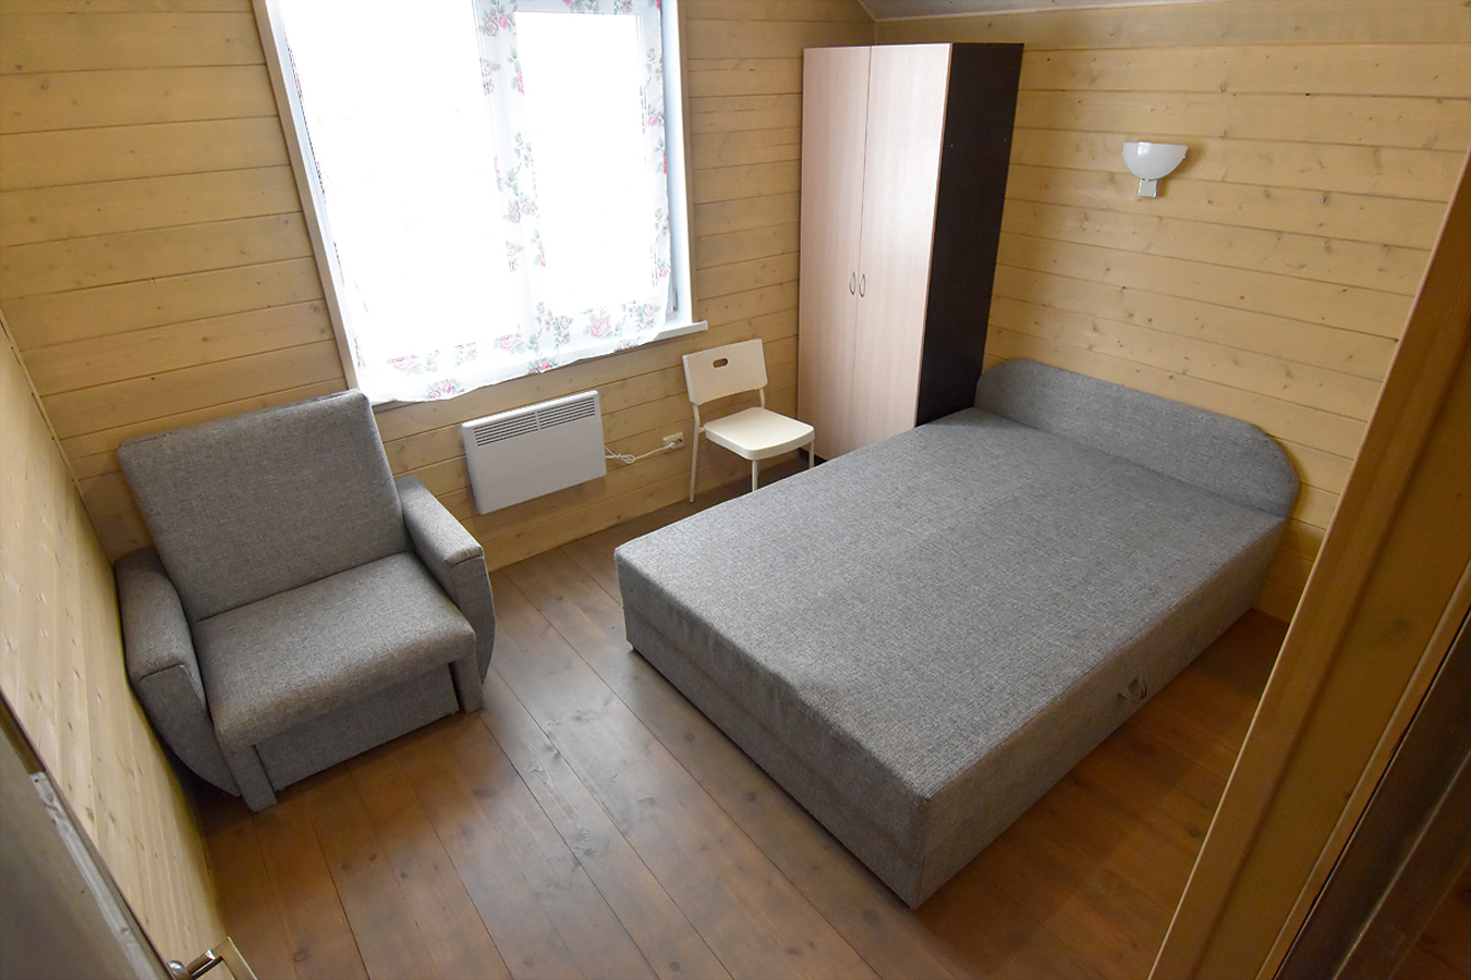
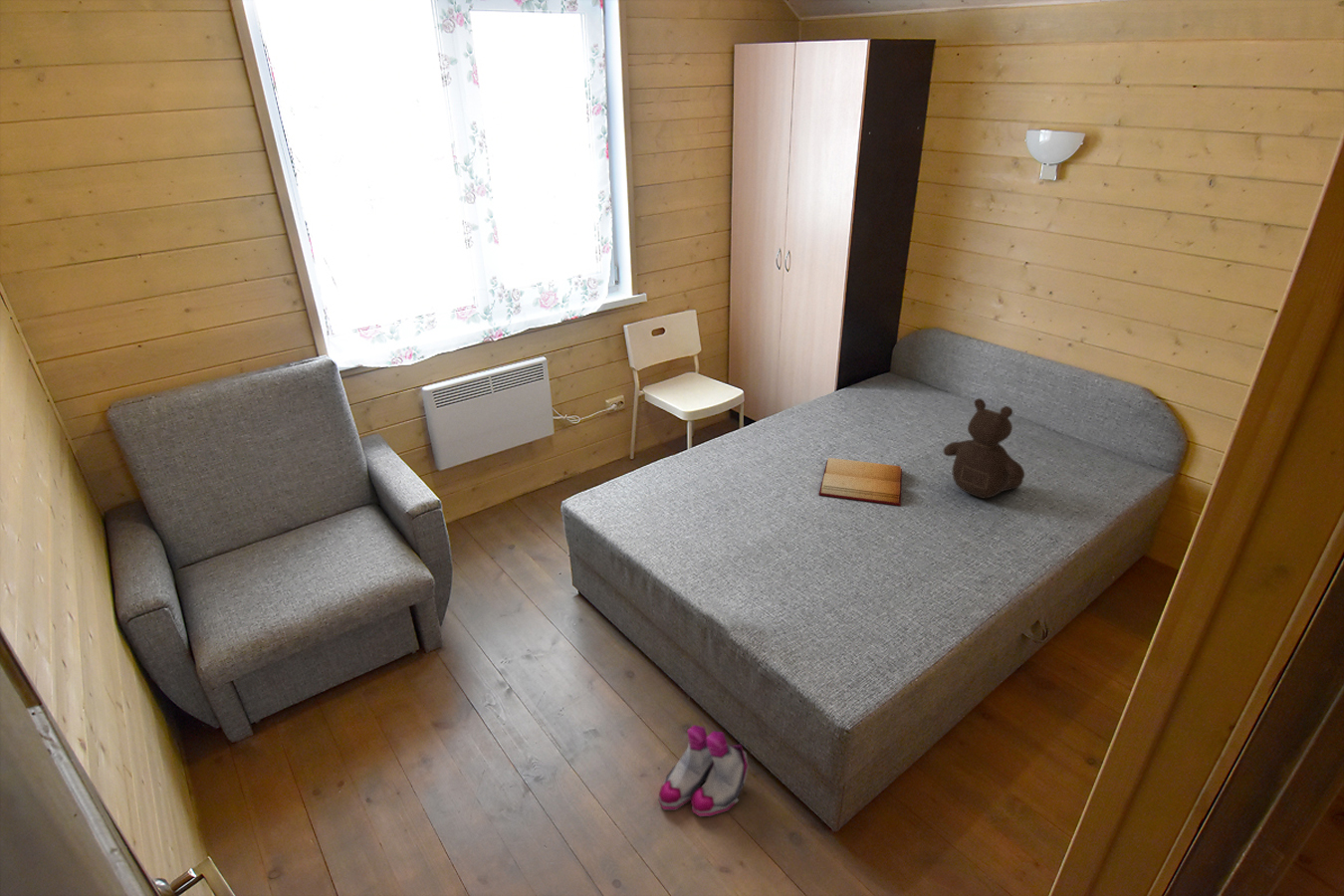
+ teddy bear (992, 445)
+ boots (703, 763)
+ bible (861, 478)
